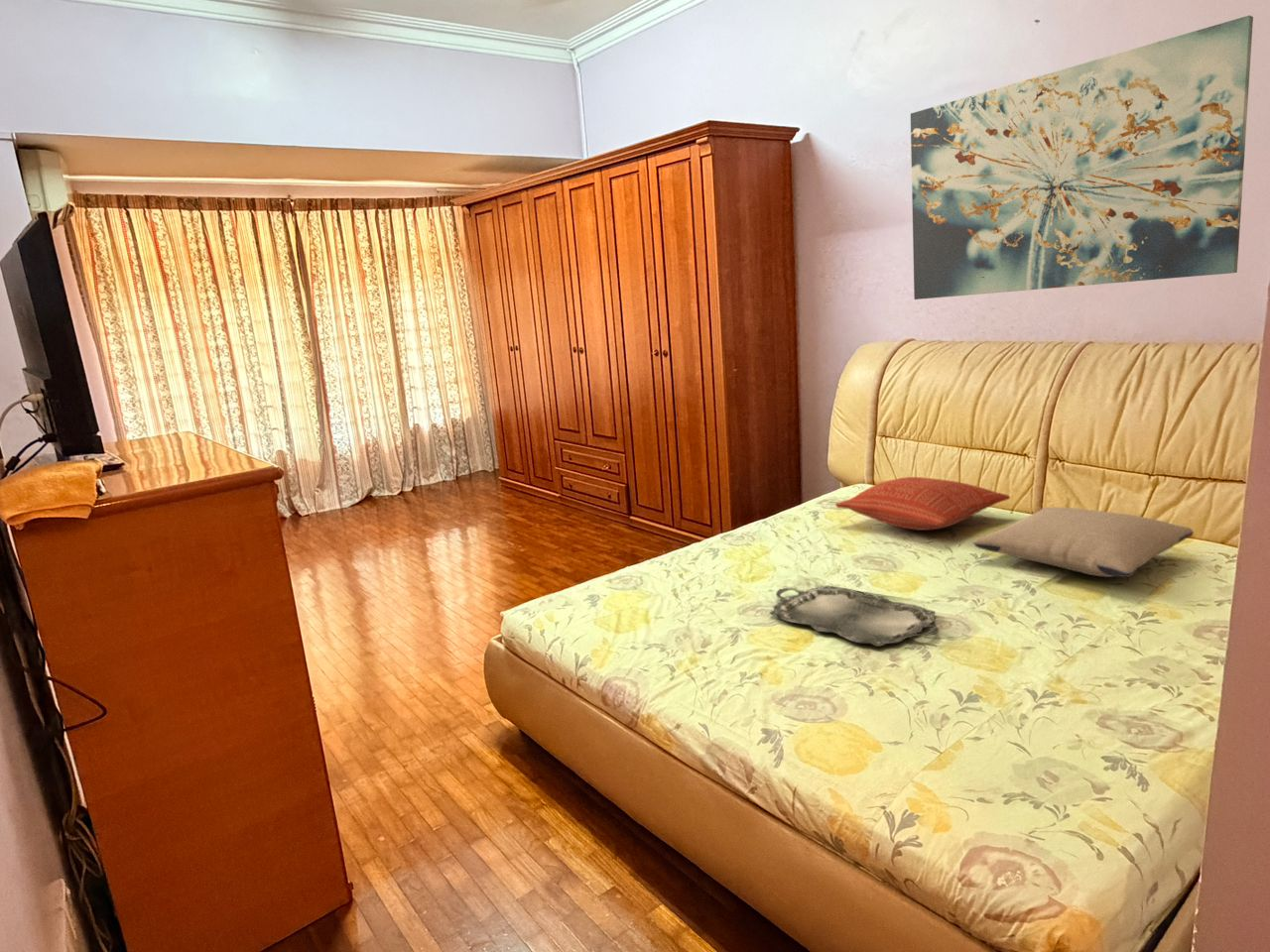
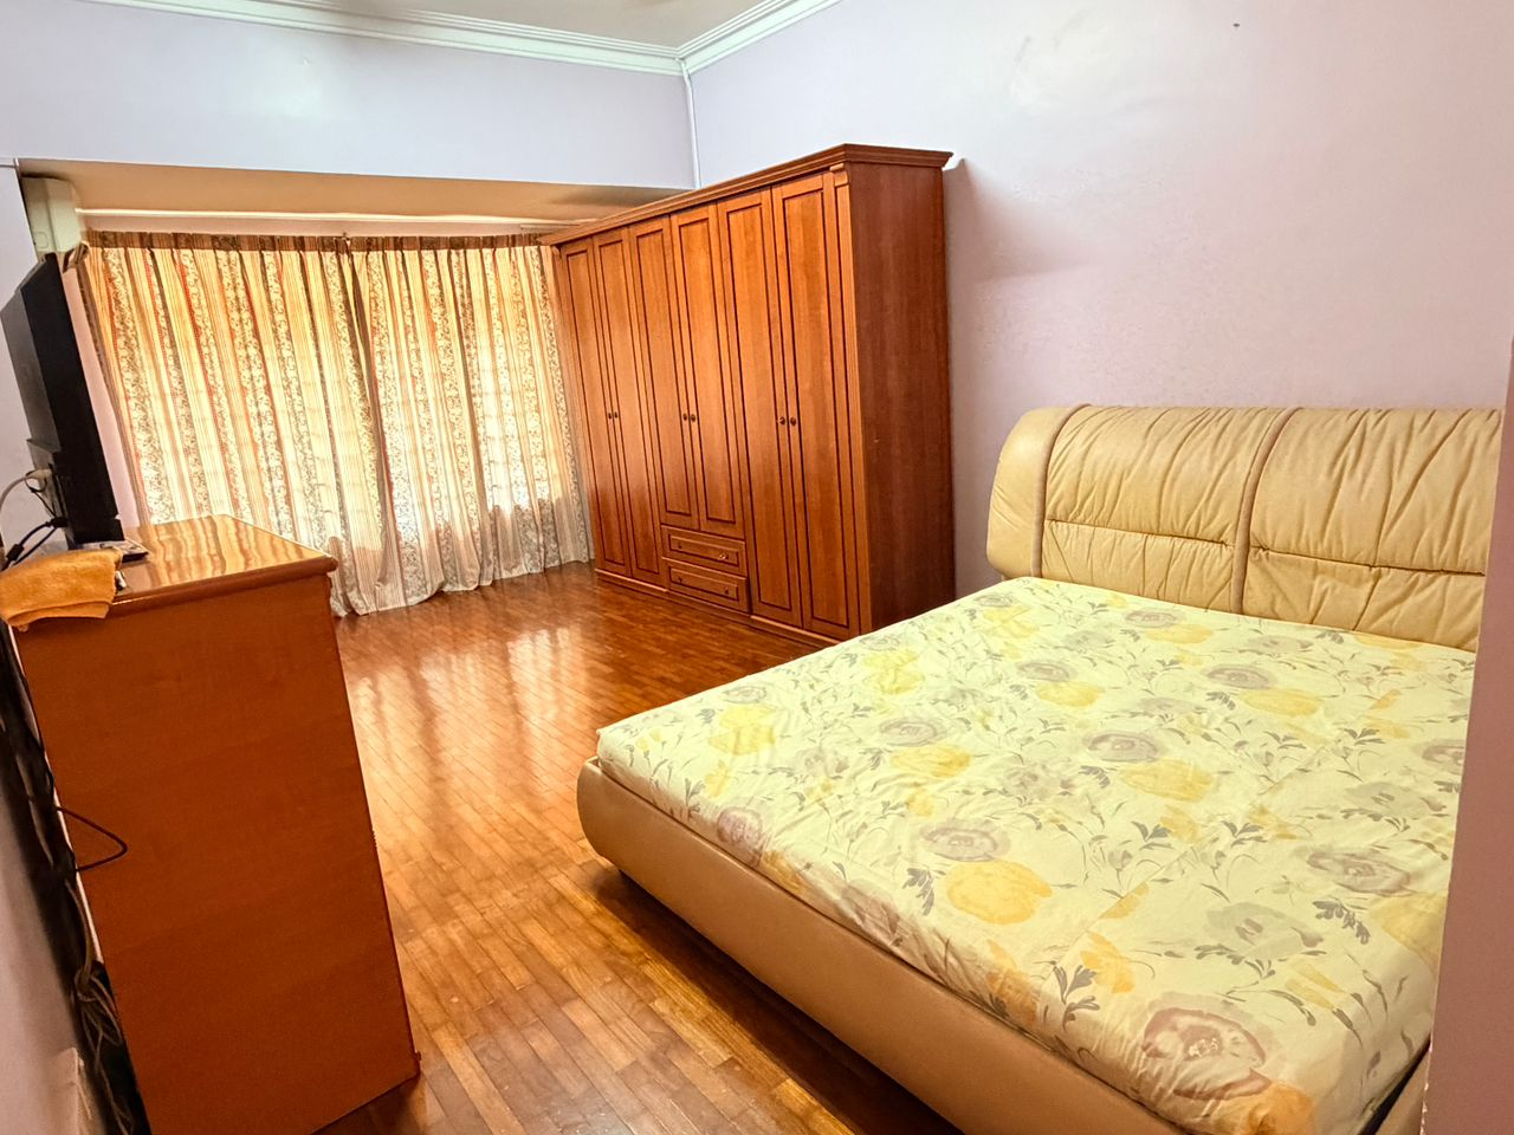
- pillow (921, 501)
- wall art (1053, 182)
- pillow (1080, 538)
- serving tray (850, 613)
